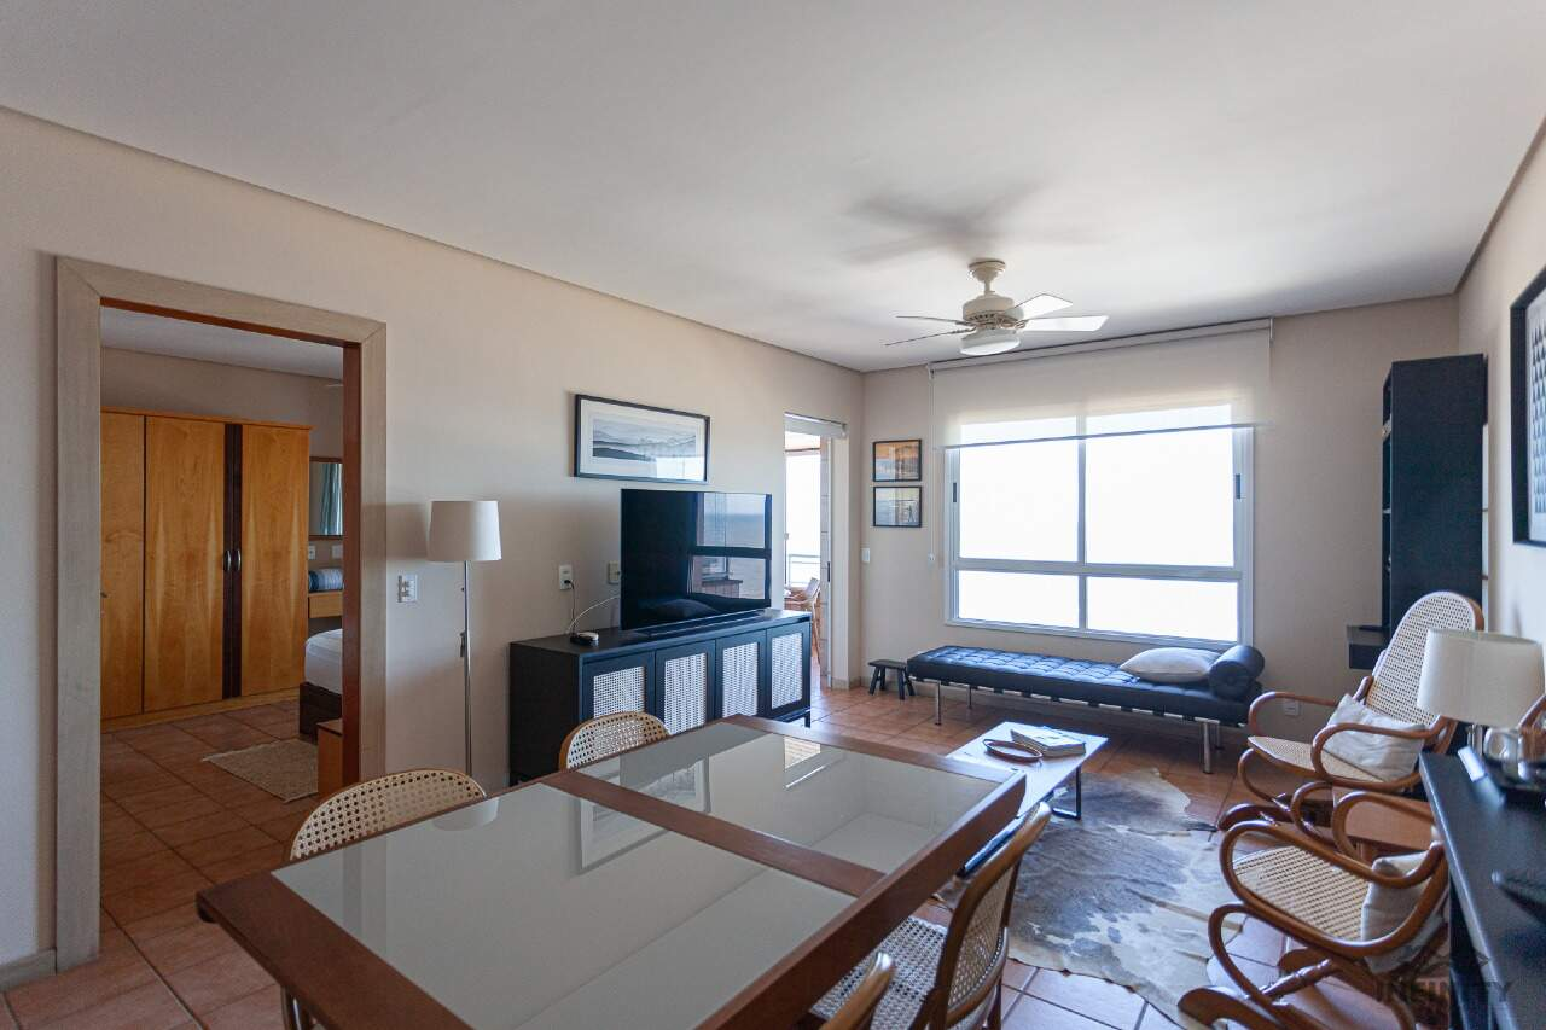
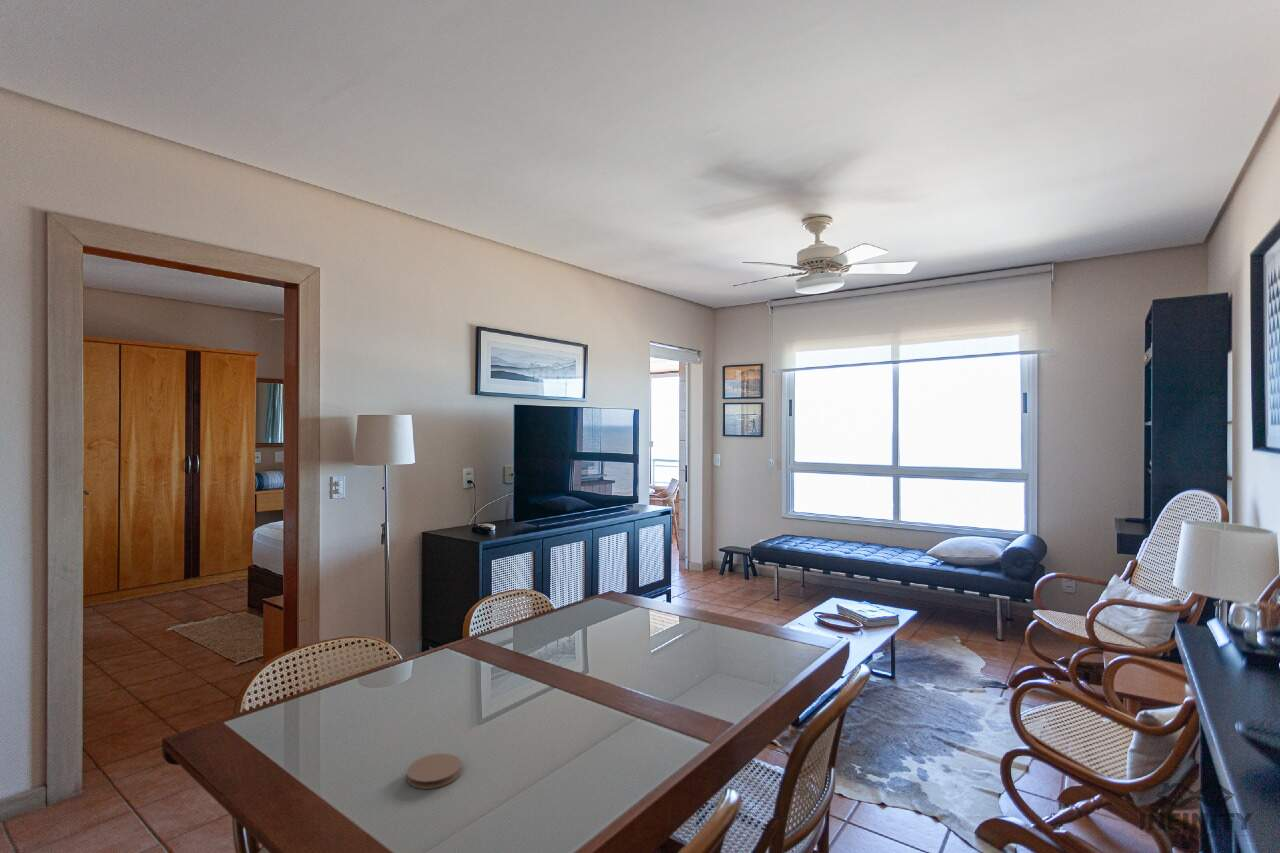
+ coaster (434, 770)
